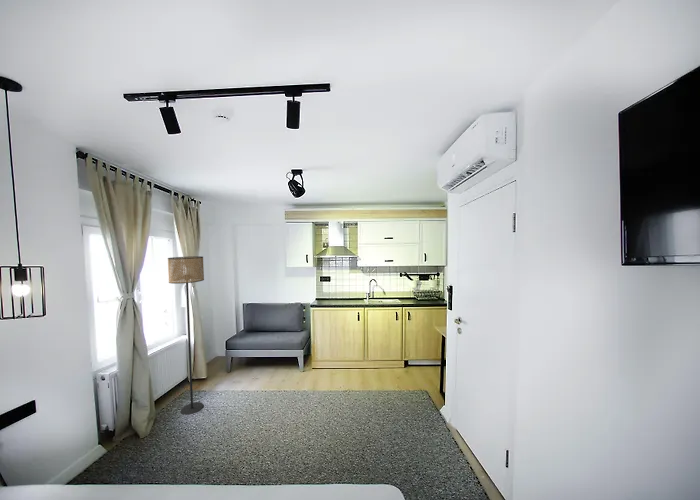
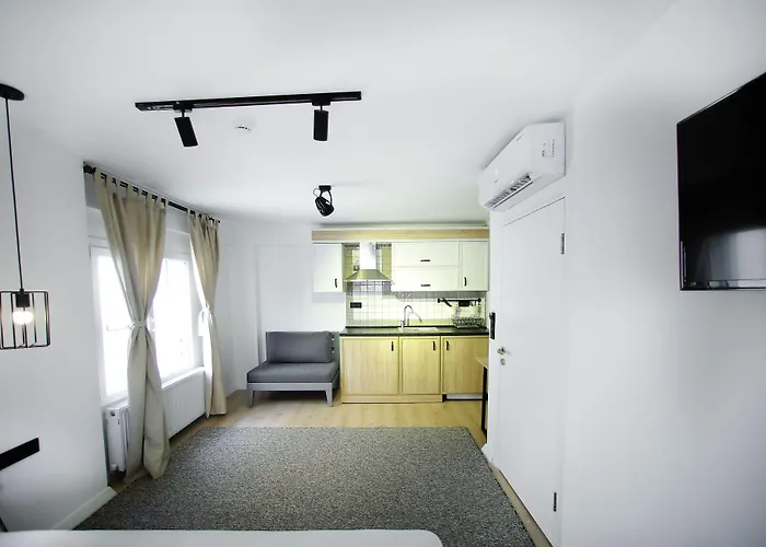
- floor lamp (189, 333)
